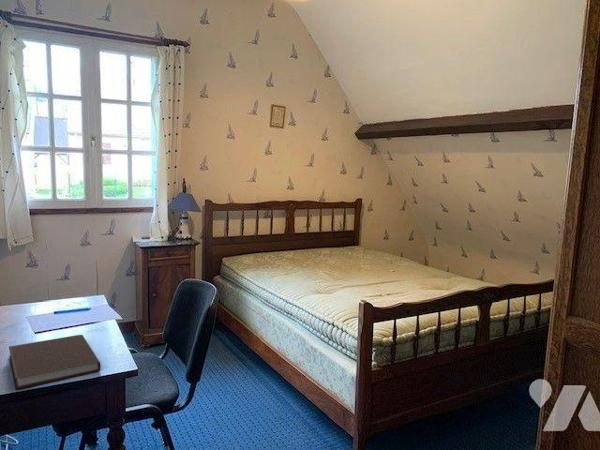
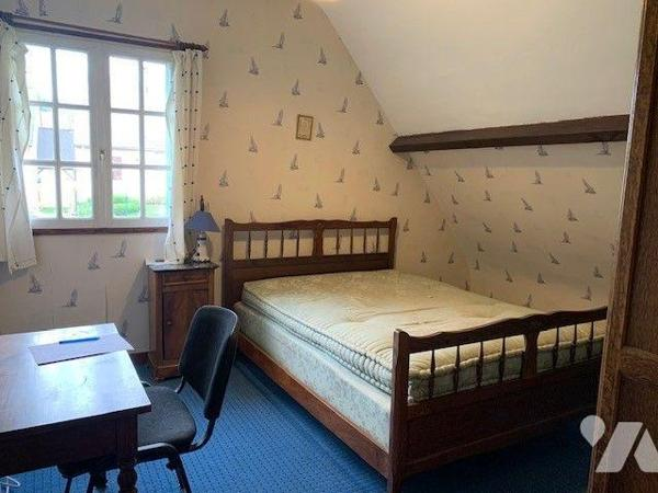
- notebook (53, 358)
